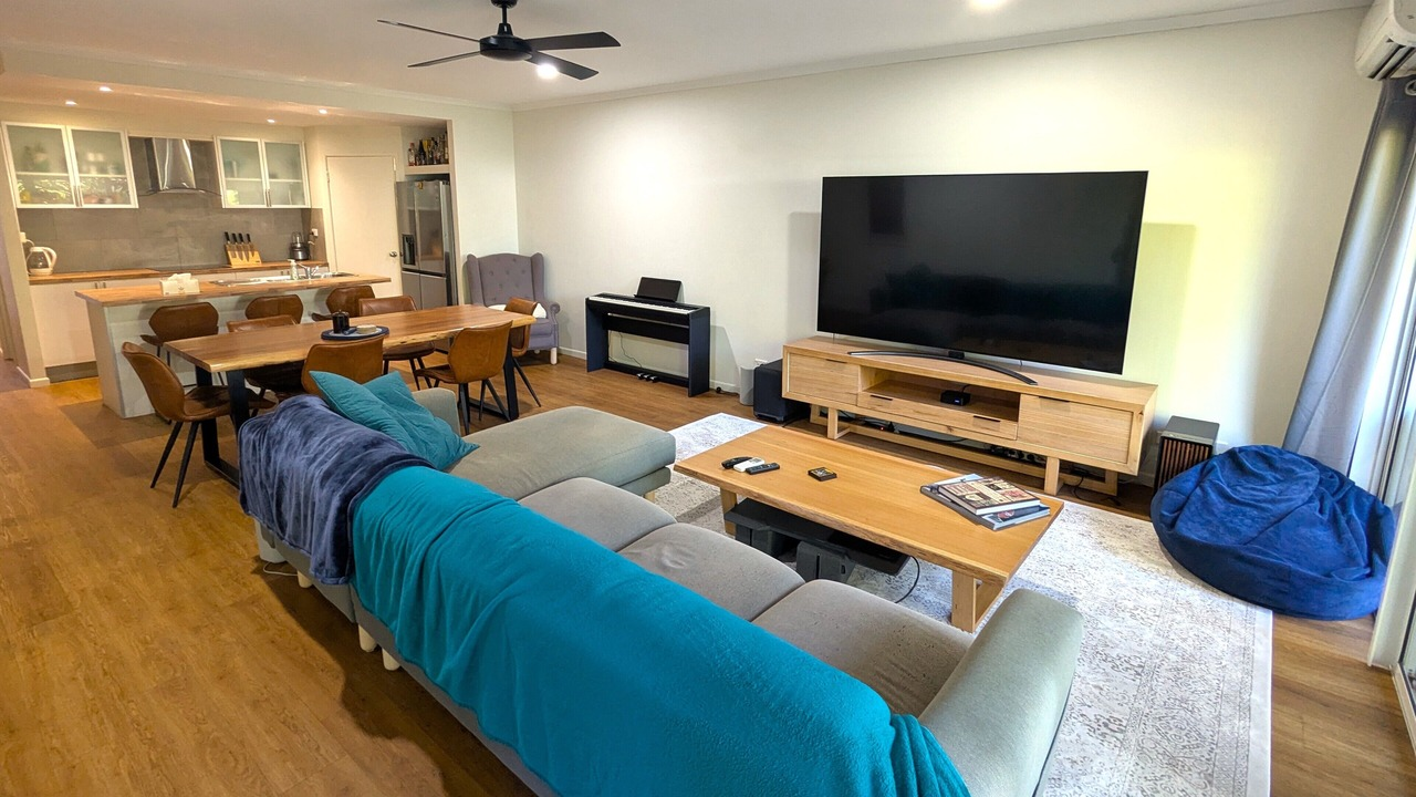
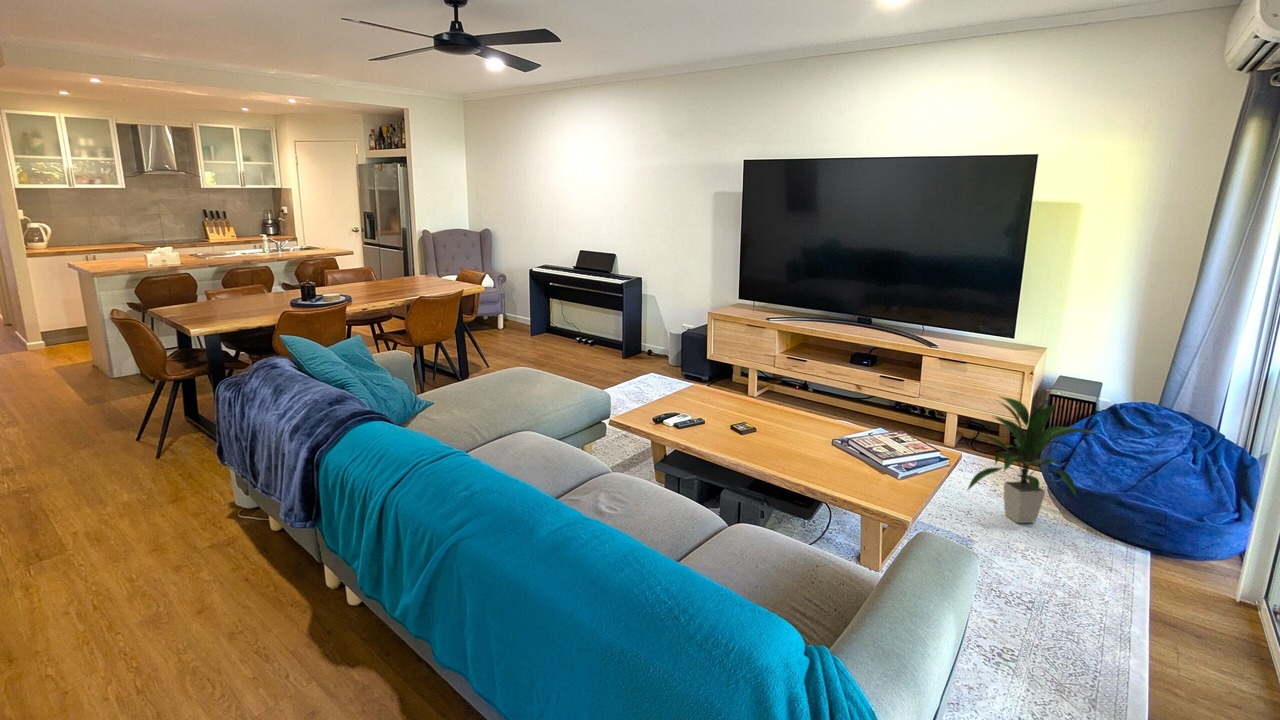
+ indoor plant (1022, 456)
